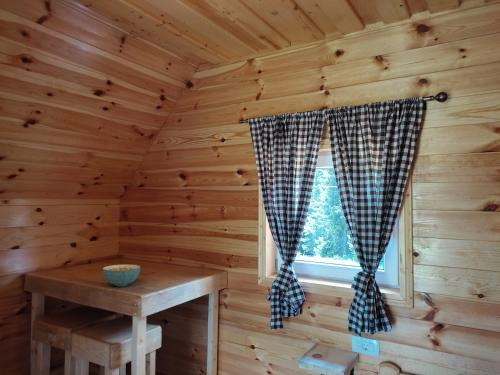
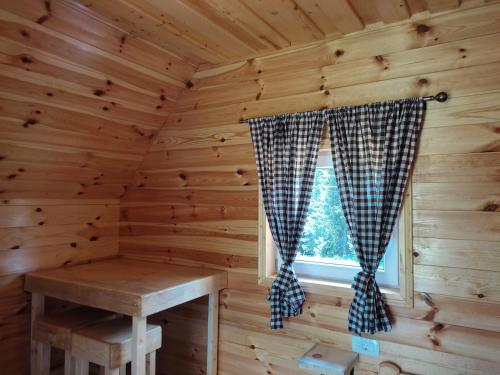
- cereal bowl (121, 276)
